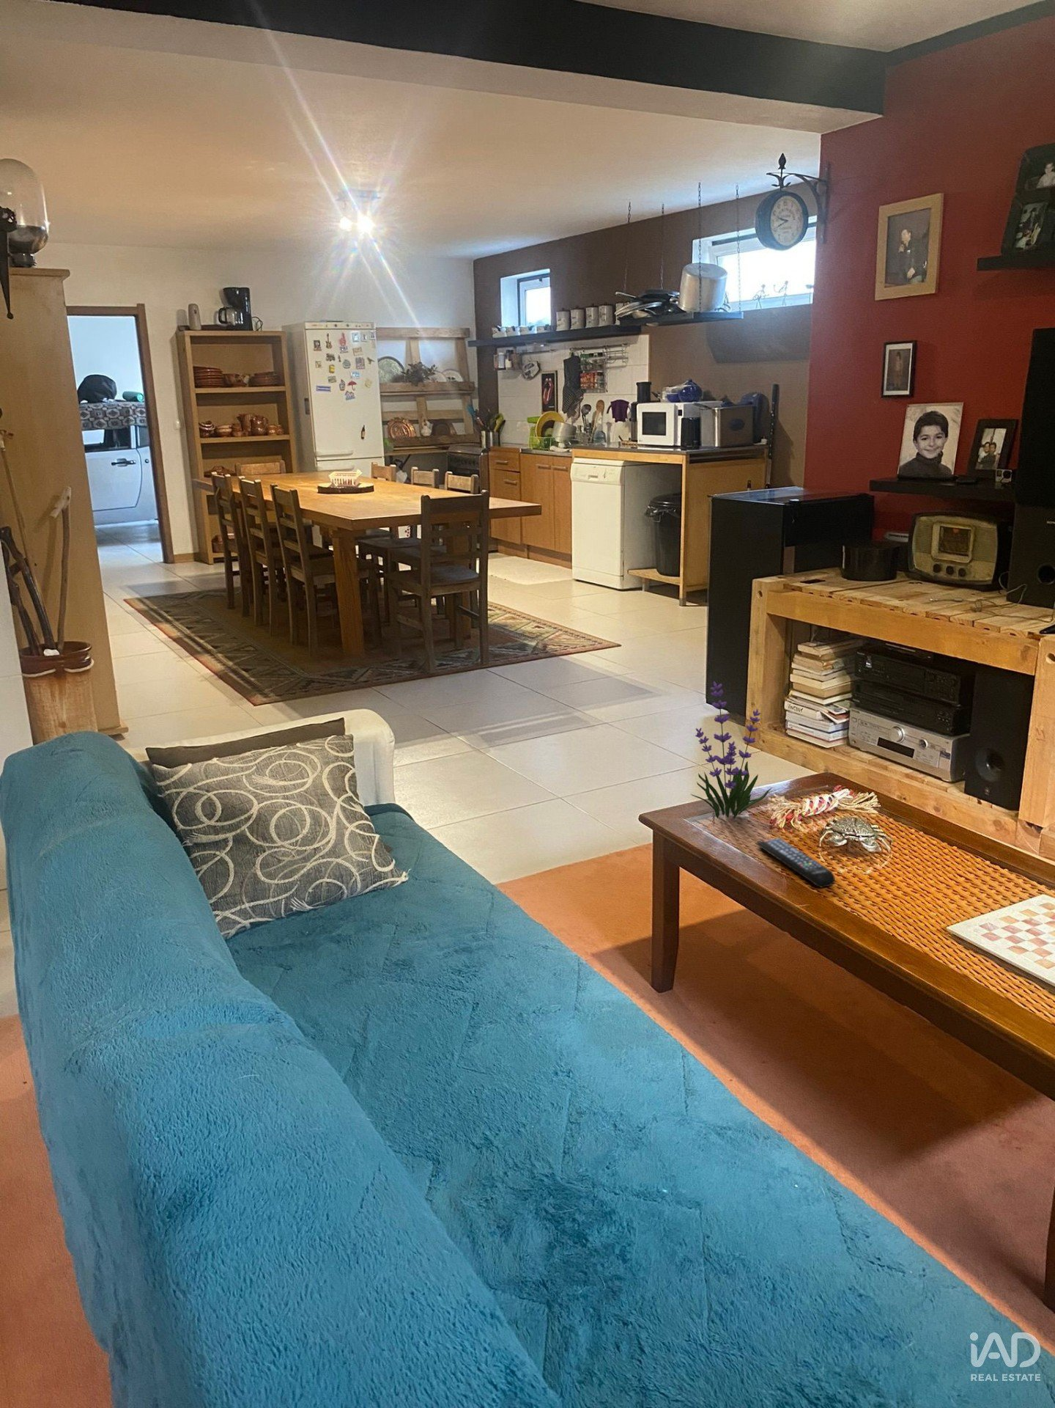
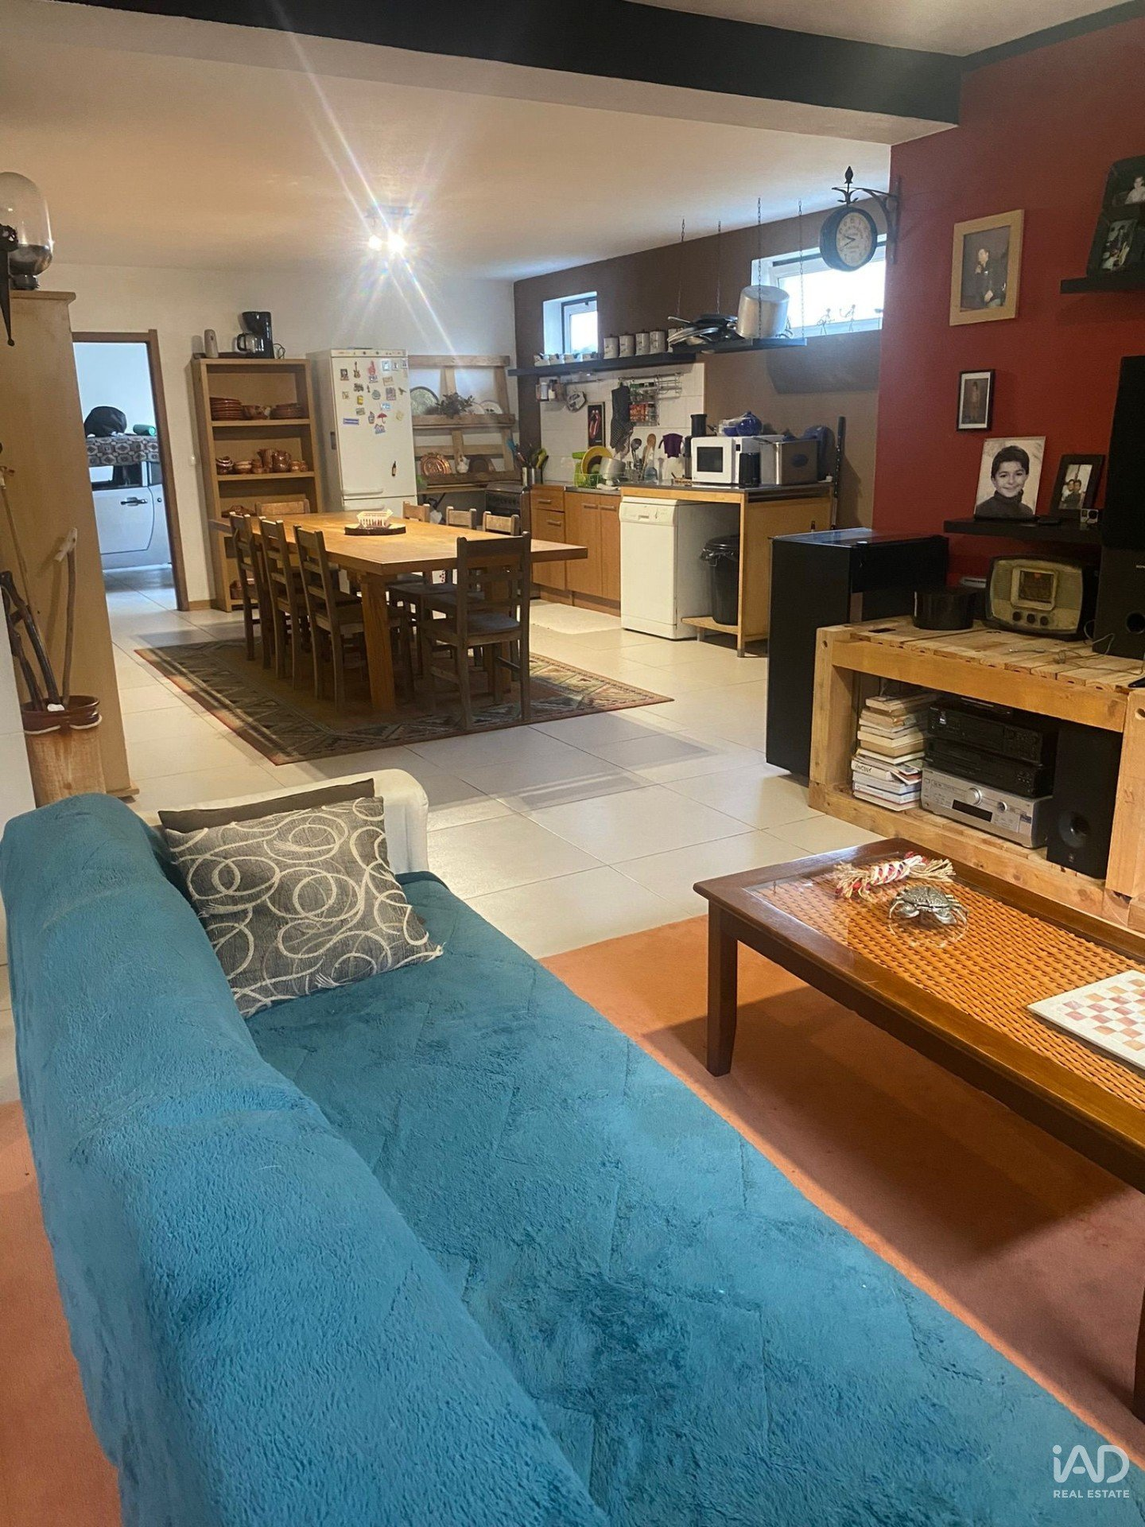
- remote control (795, 860)
- plant (729, 753)
